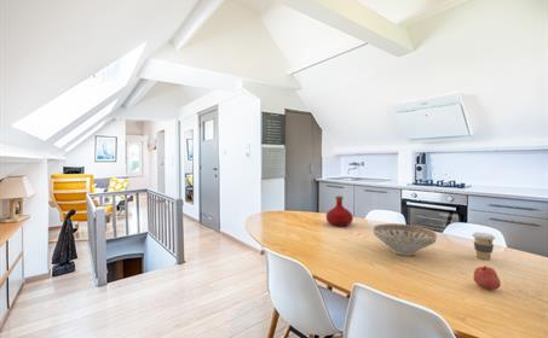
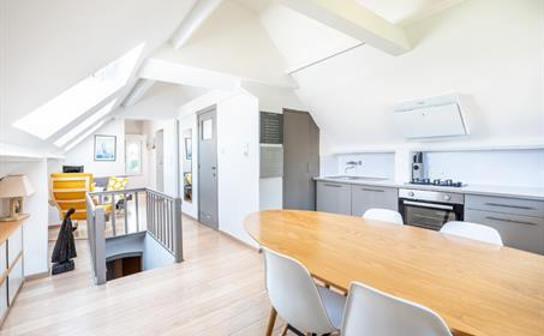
- apple (486, 276)
- bottle (339, 210)
- decorative bowl (403, 240)
- coffee cup (483, 245)
